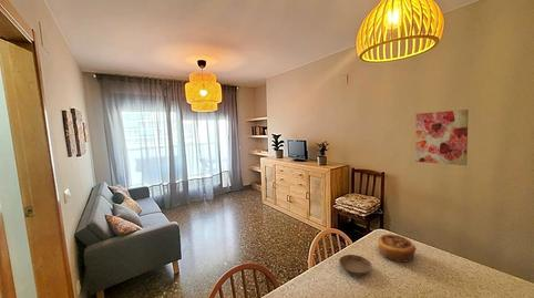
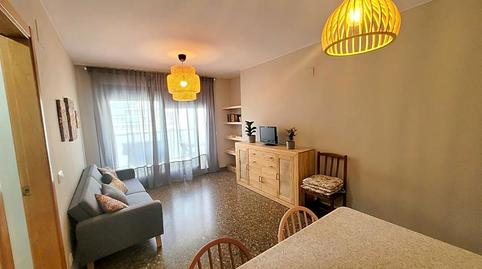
- saucer (355, 265)
- wall art (439, 137)
- pastry (396, 246)
